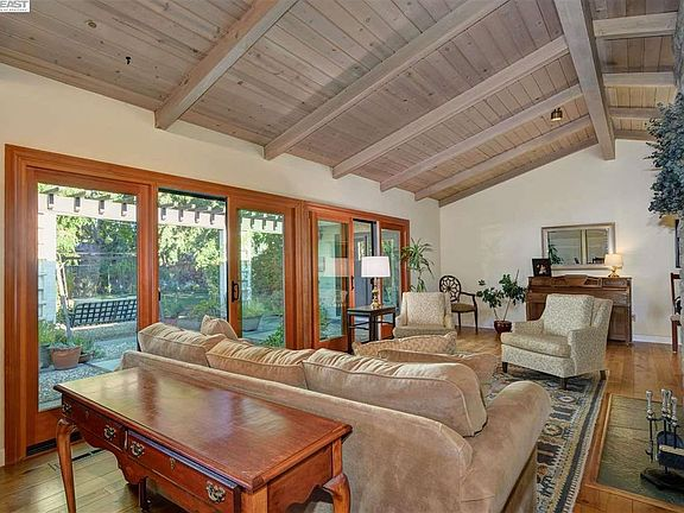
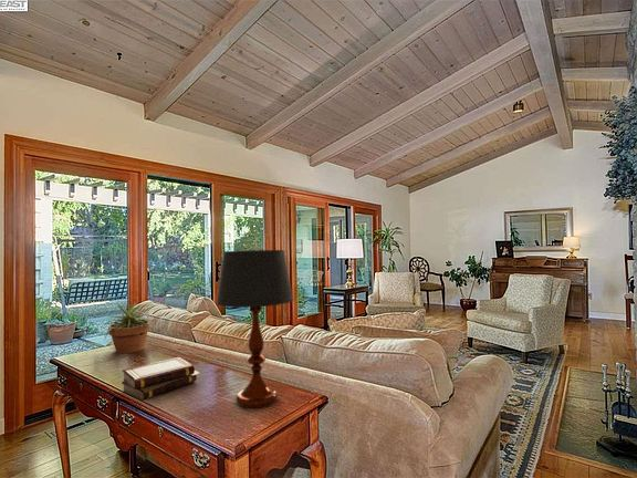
+ book set (161, 376)
+ table lamp (255, 324)
+ potted plant (128, 325)
